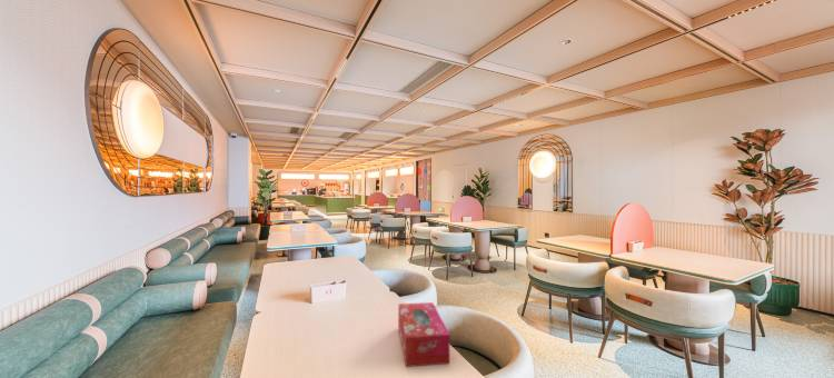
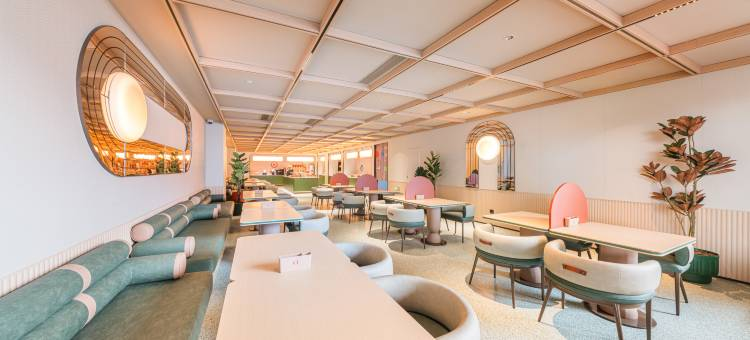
- tissue box (420, 330)
